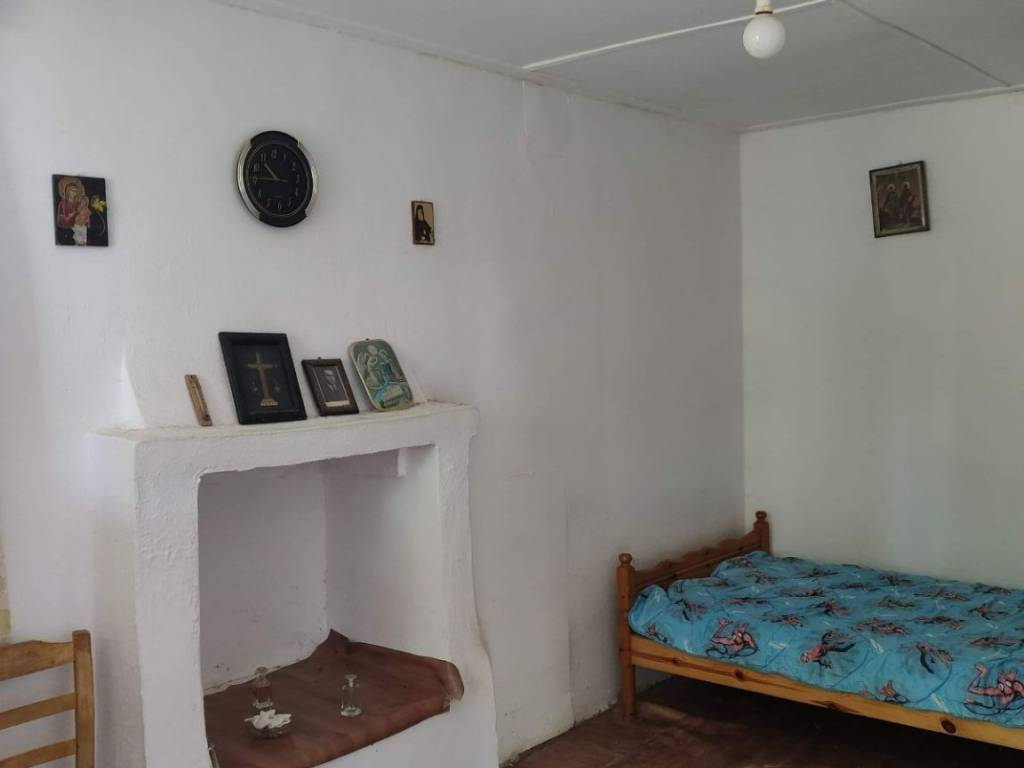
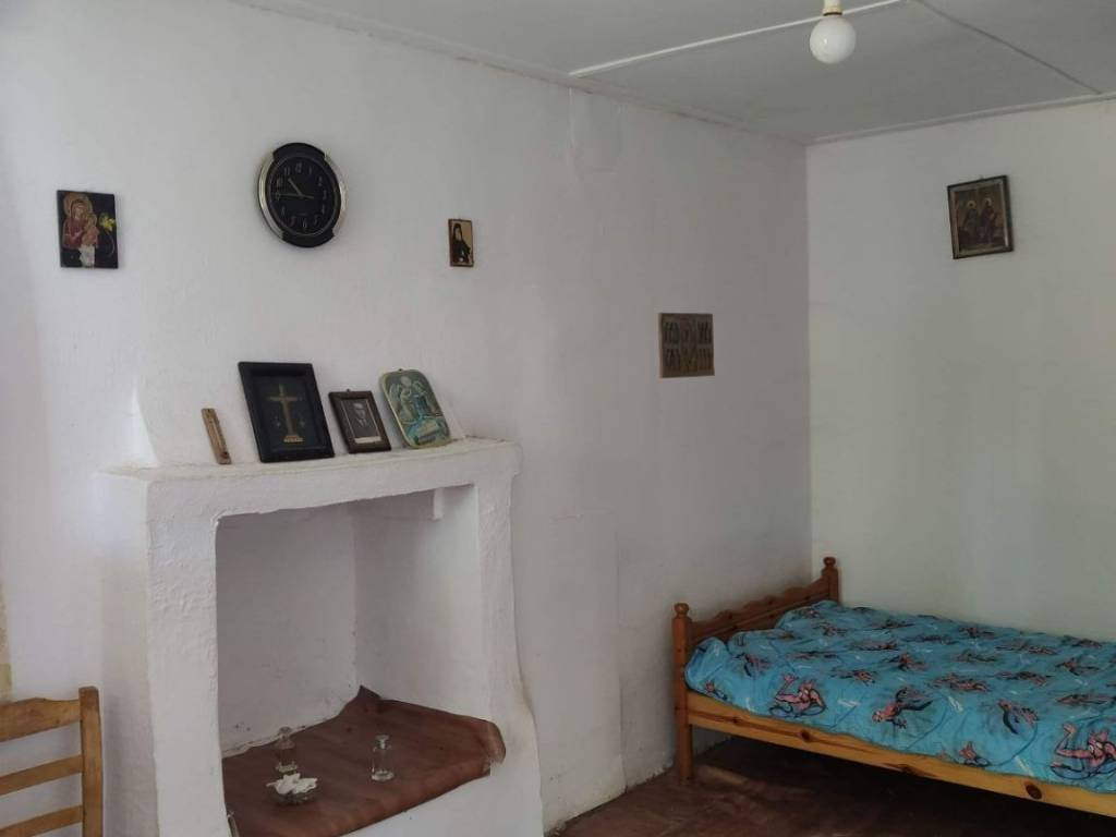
+ religious icon (687, 344)
